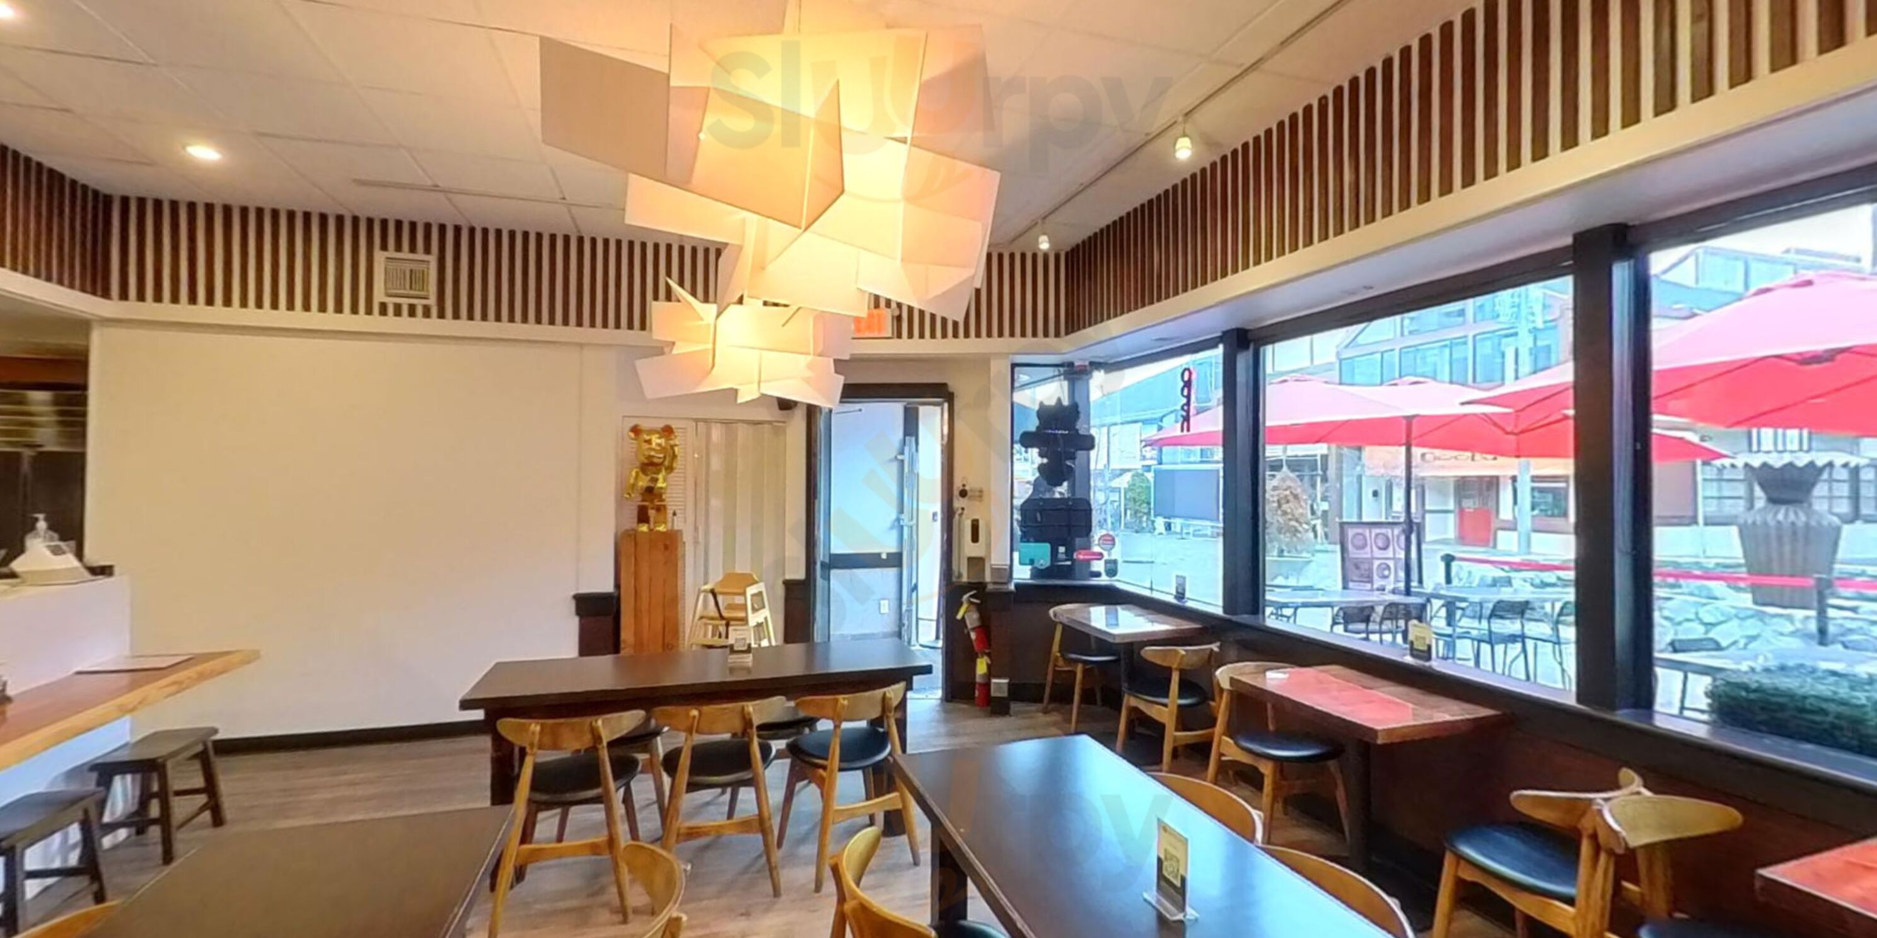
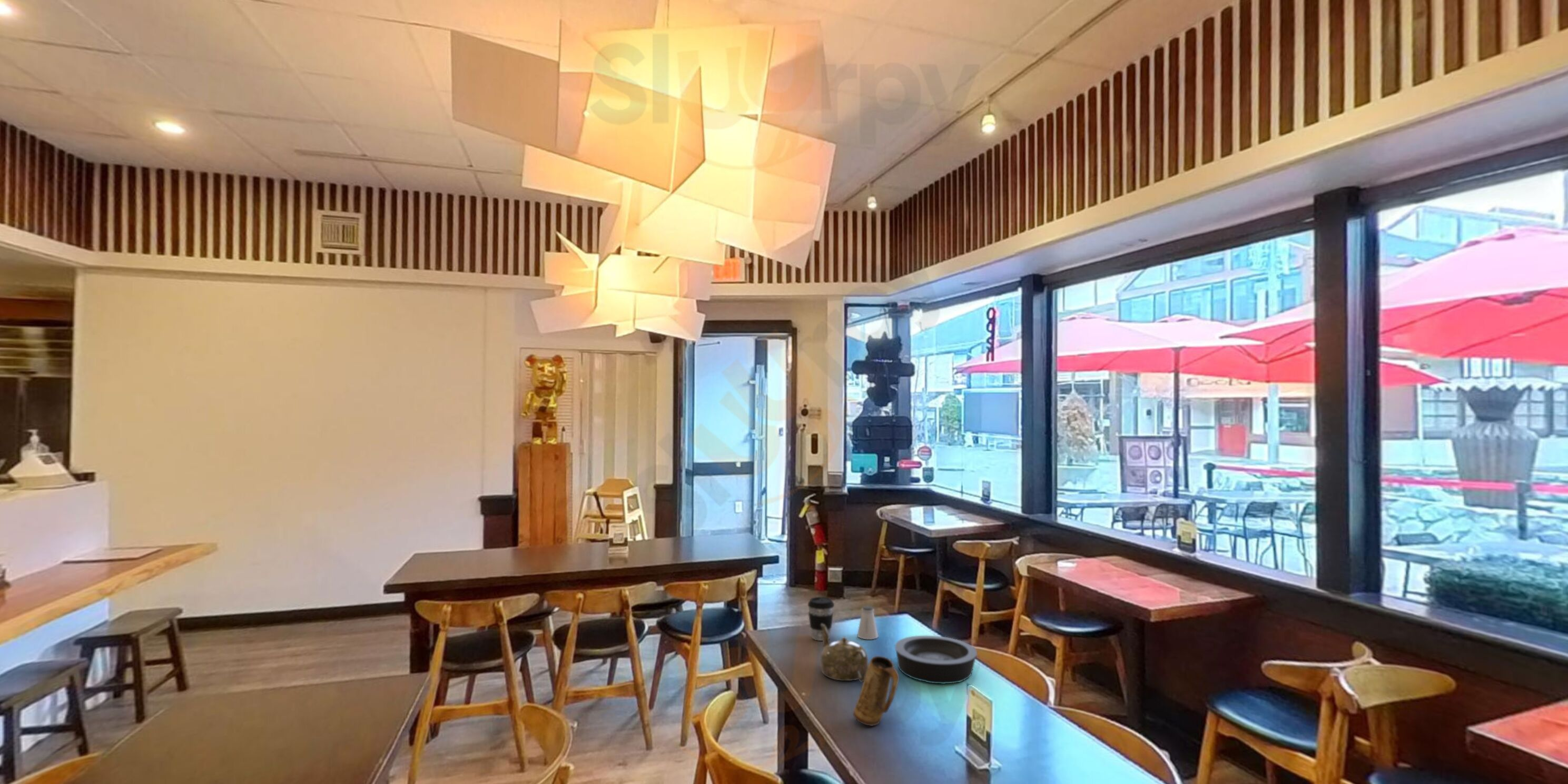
+ bowl (935, 659)
+ teapot (842, 653)
+ coffee cup (821, 619)
+ saltshaker (867, 621)
+ mug (875, 692)
